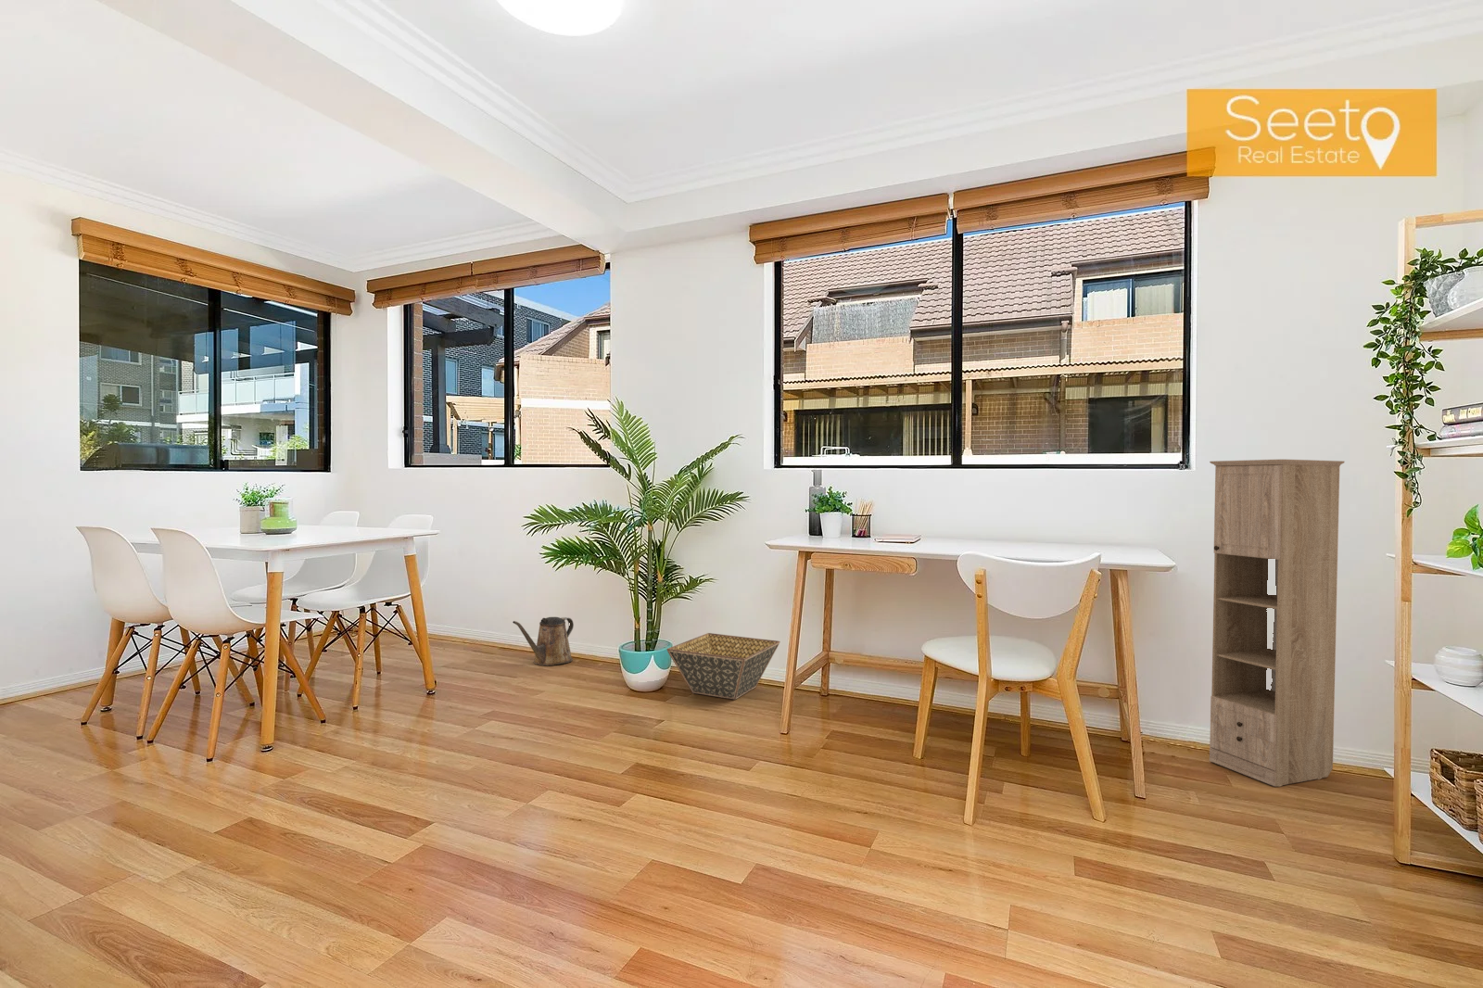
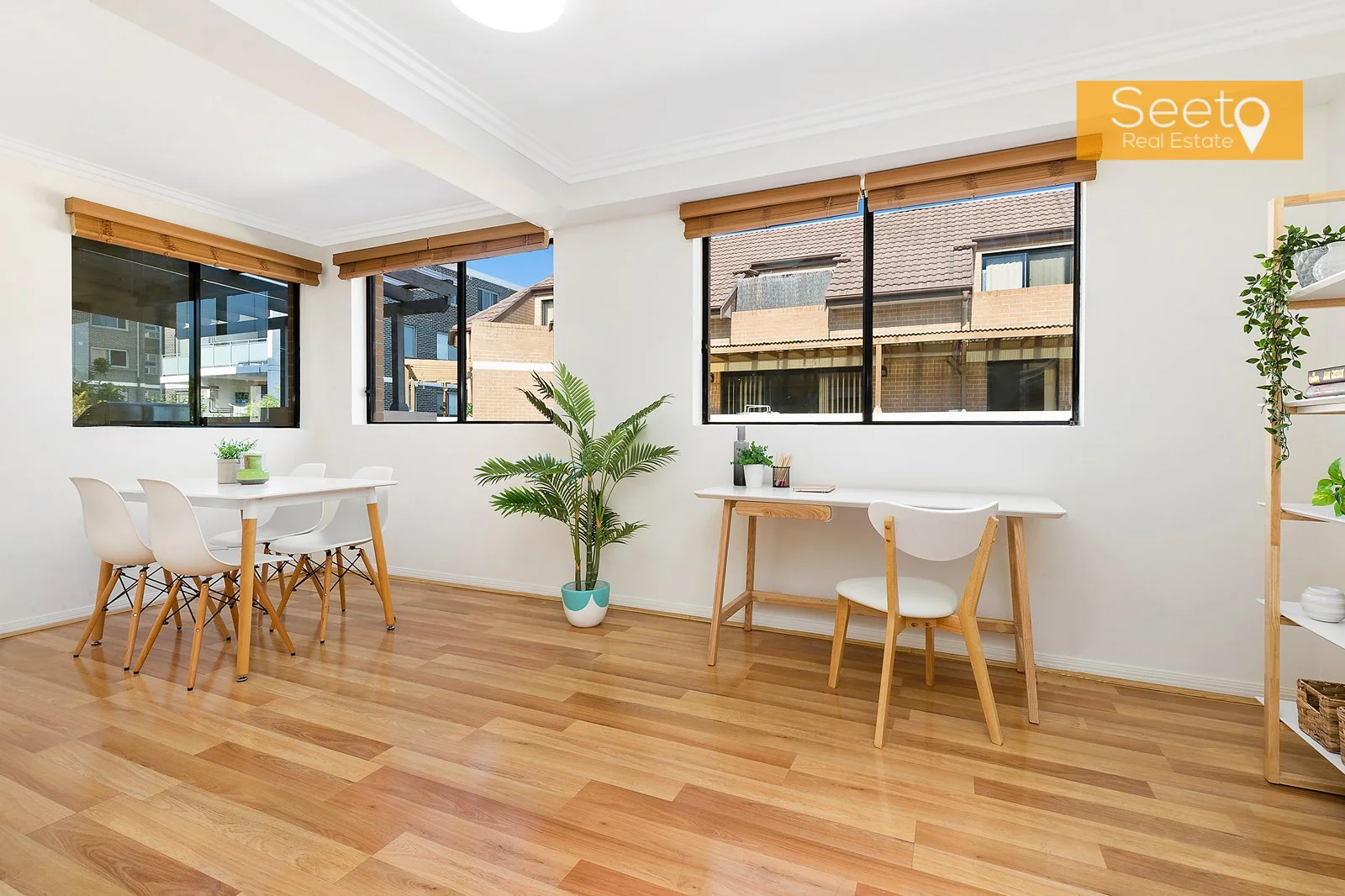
- watering can (544, 638)
- storage cabinet (1275, 615)
- basket (724, 667)
